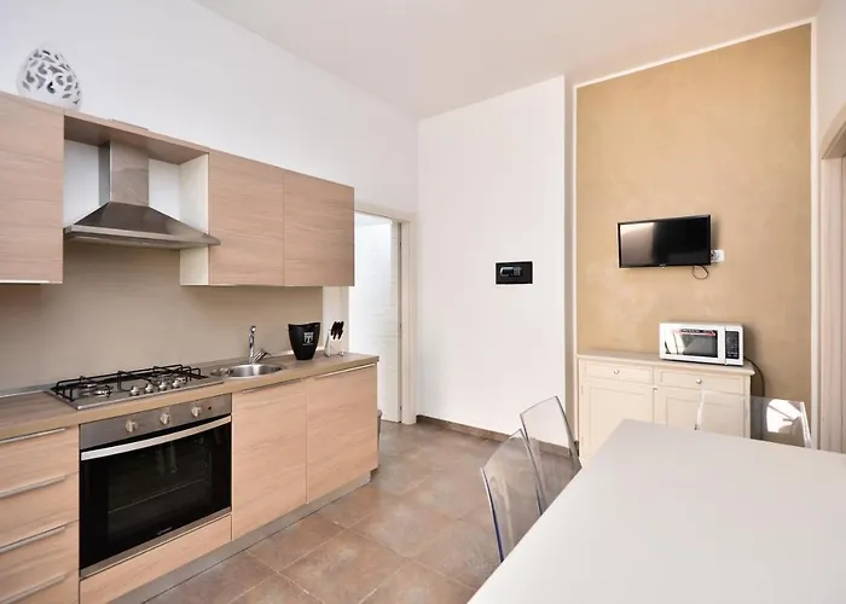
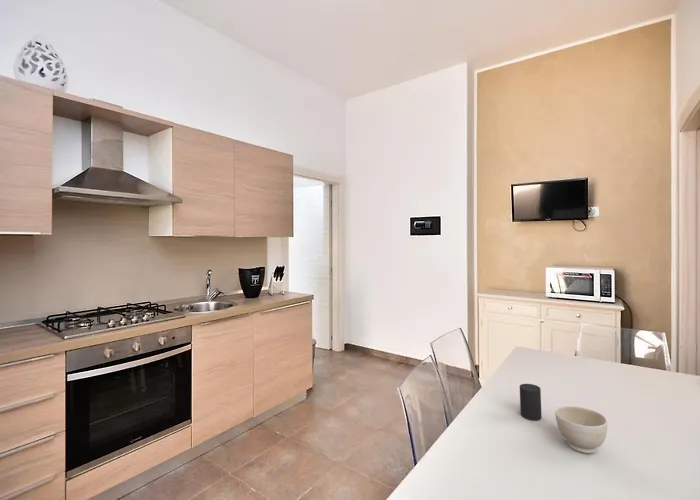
+ bowl (580, 430)
+ cup (530, 401)
